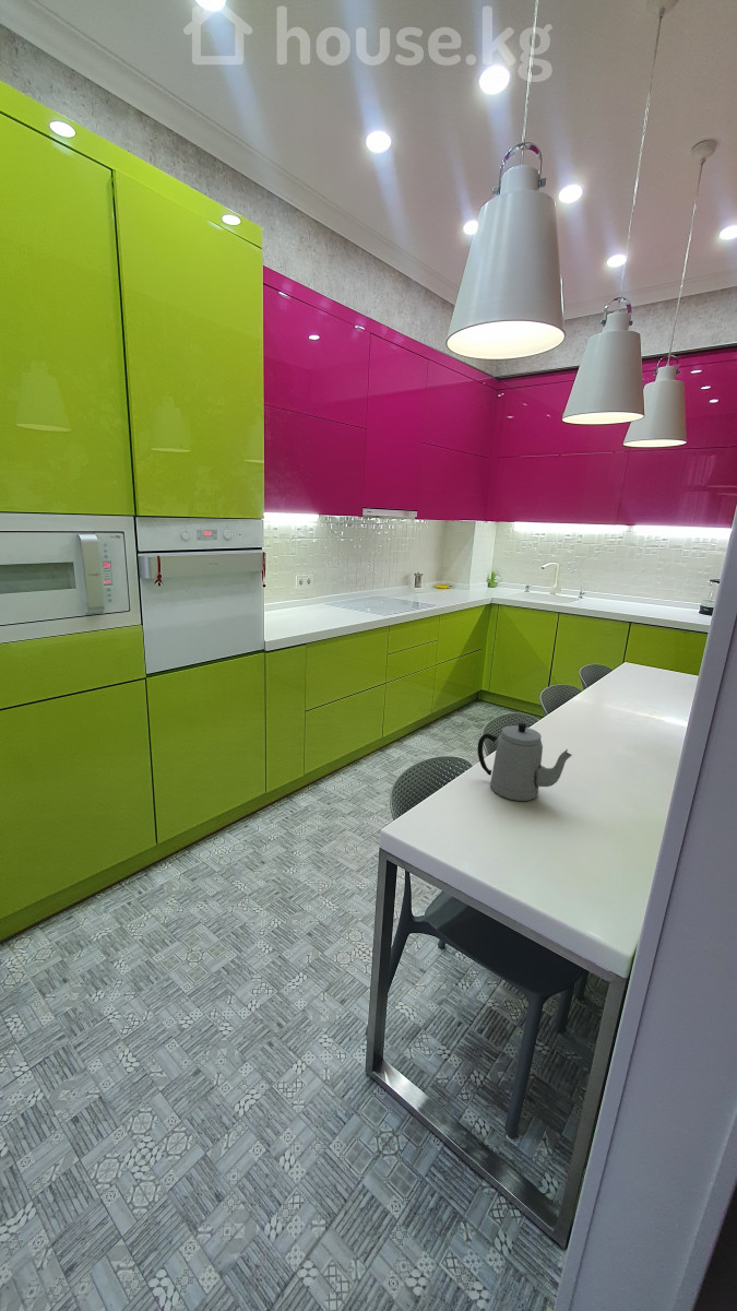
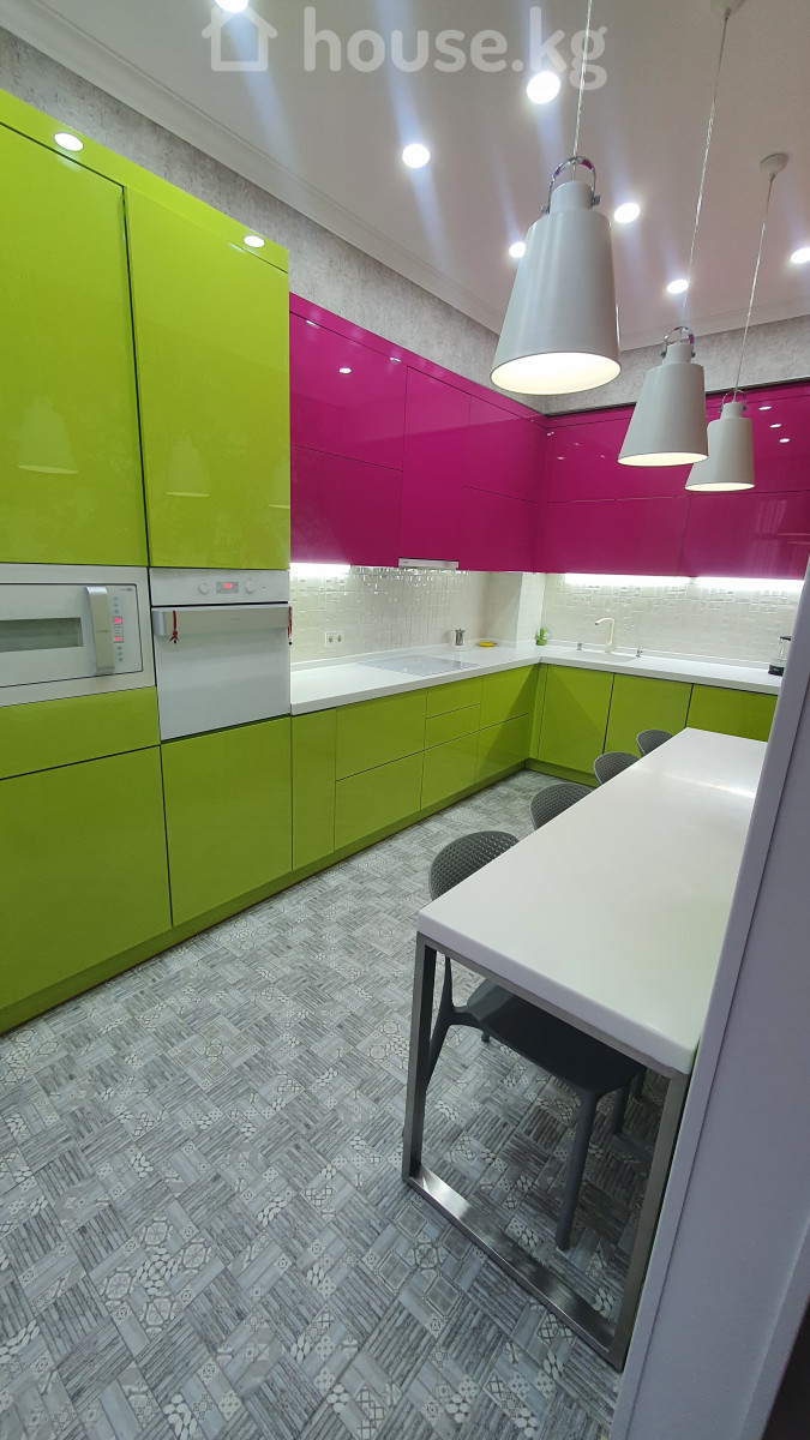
- teapot (521, 757)
